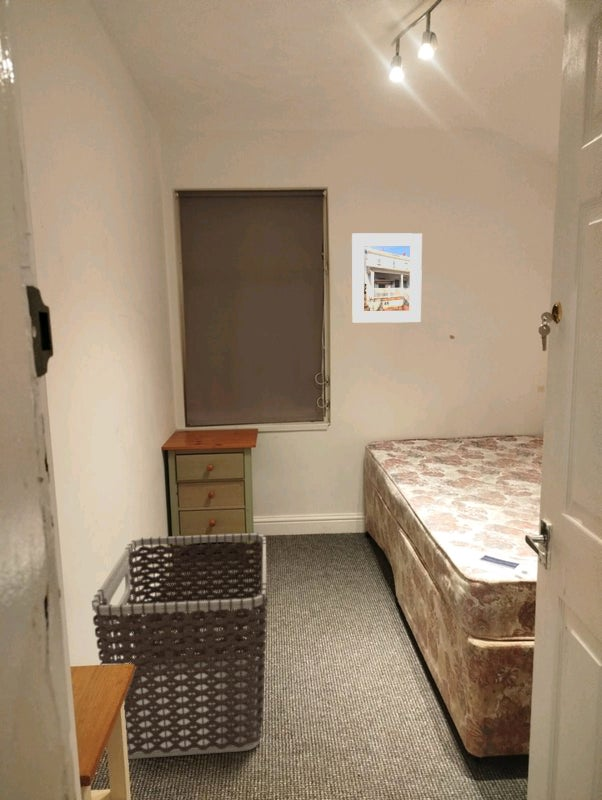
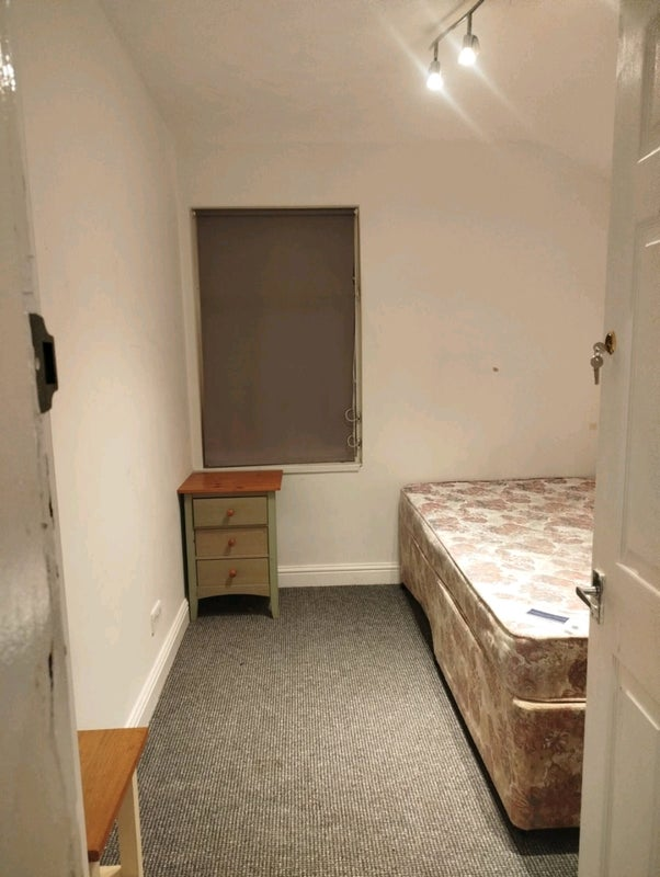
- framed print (386, 278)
- clothes hamper (193, 634)
